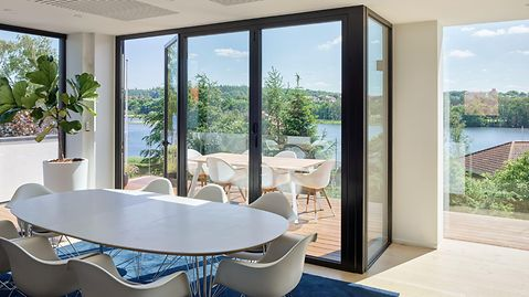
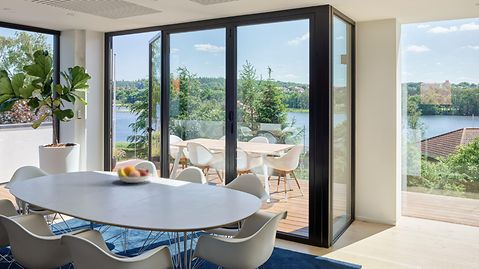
+ fruit bowl (134, 173)
